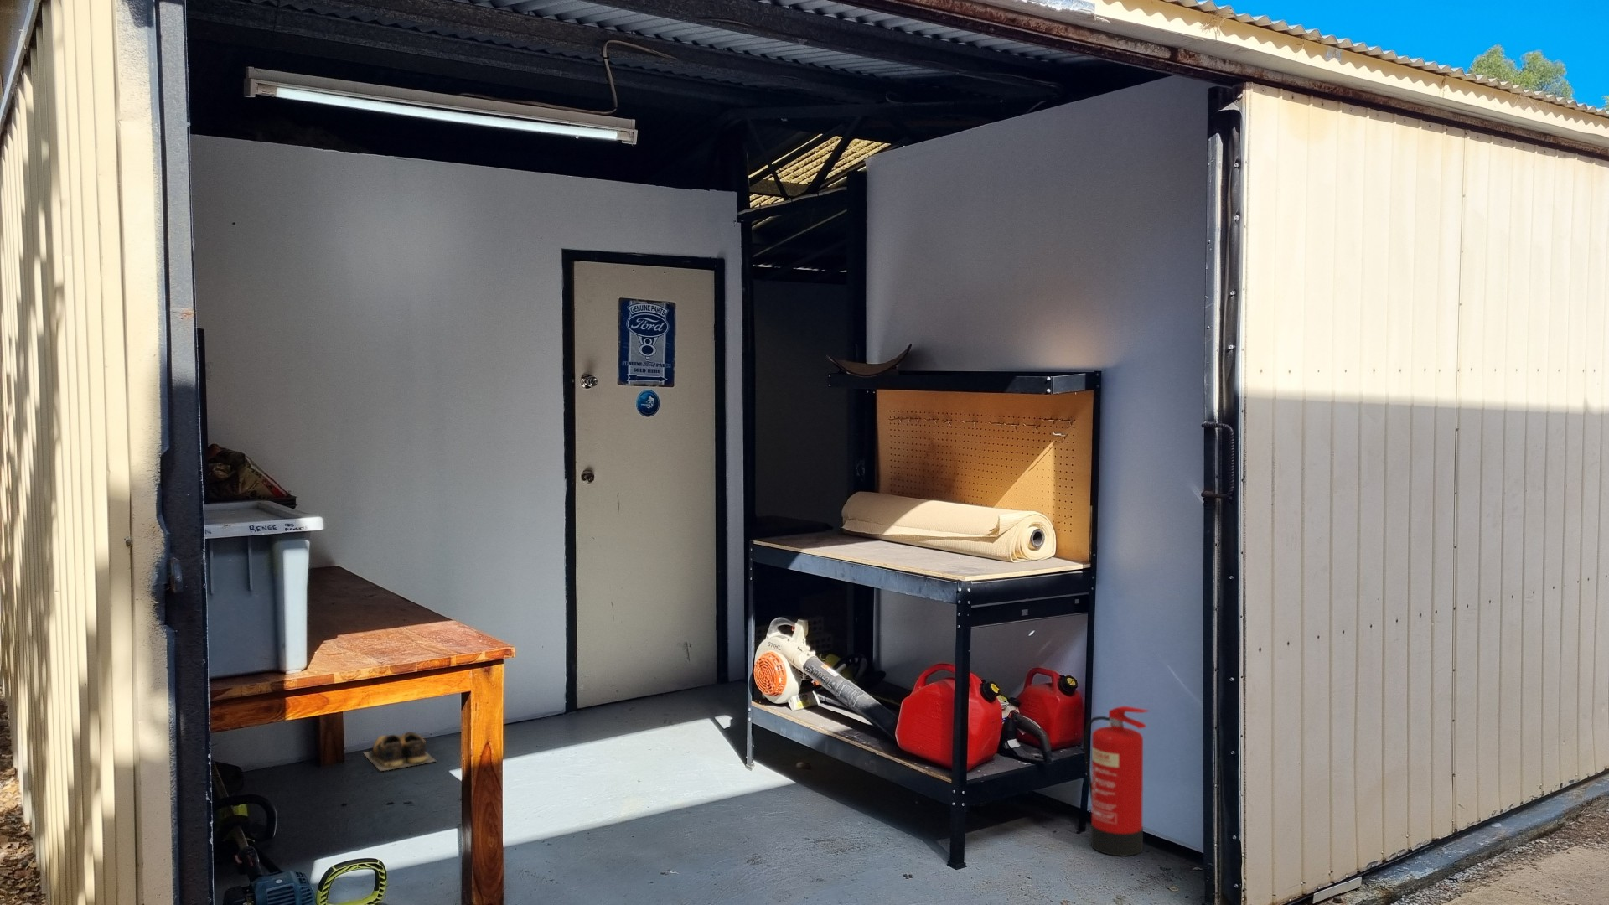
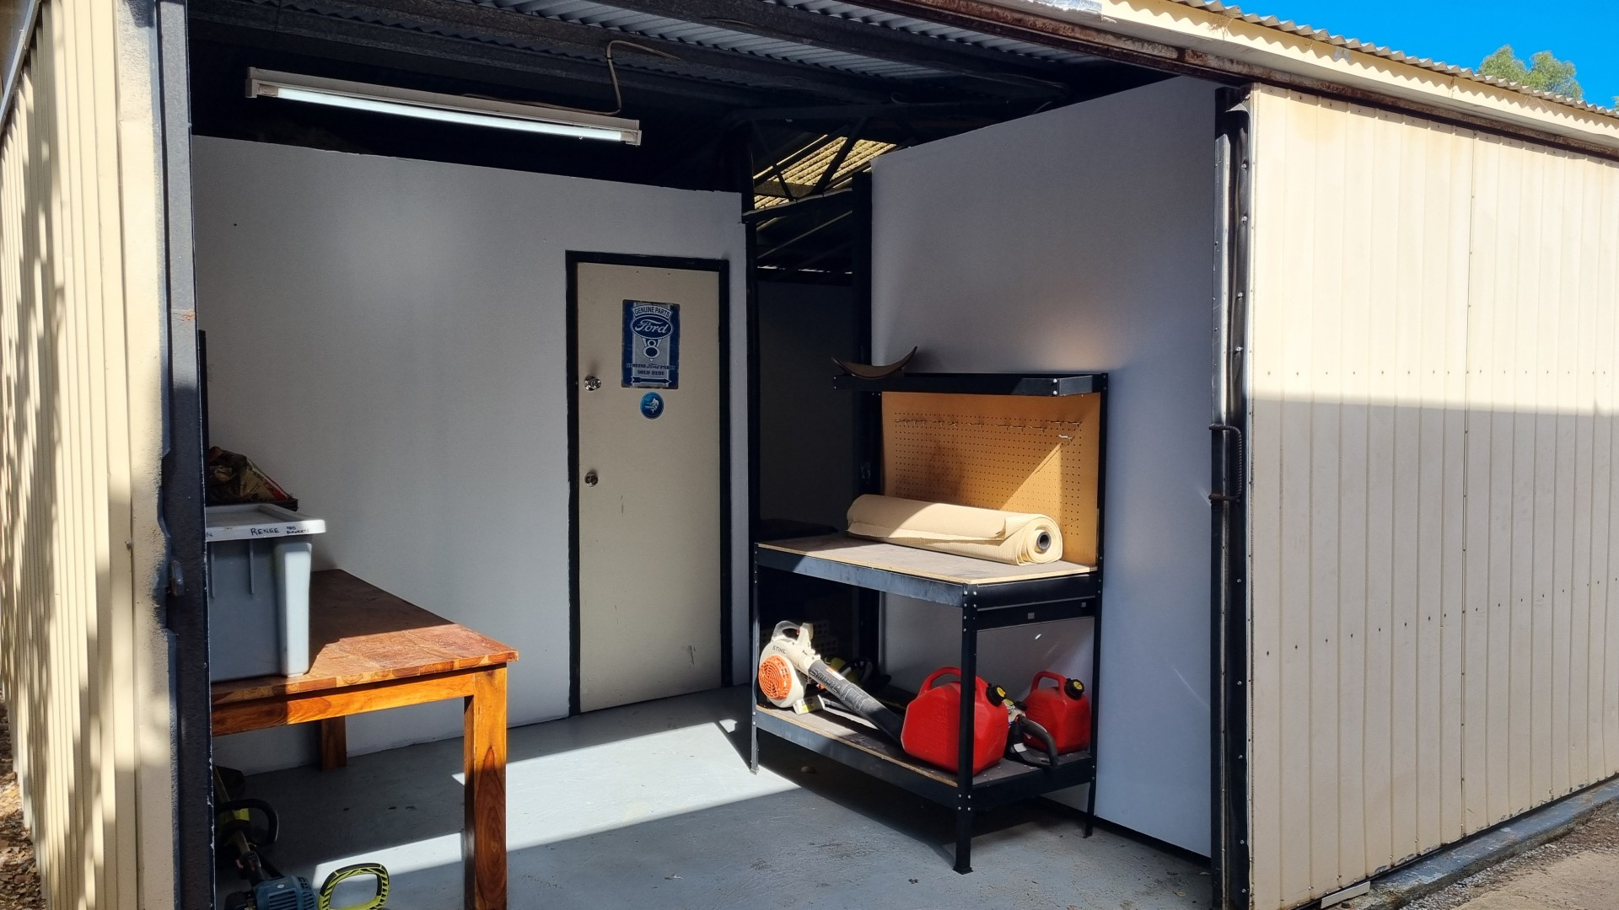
- shoes (399, 744)
- fire extinguisher (1114, 775)
